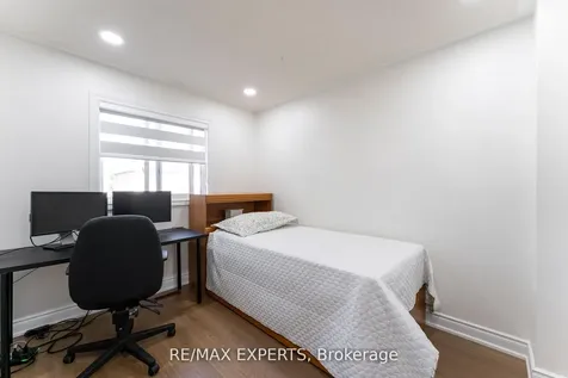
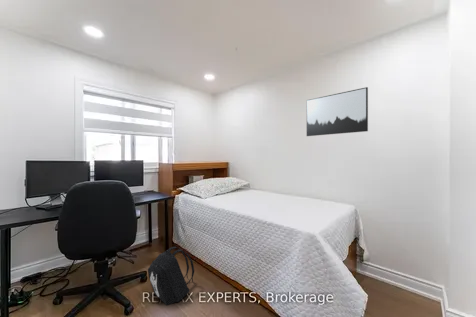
+ wall art (334, 114)
+ backpack (173, 270)
